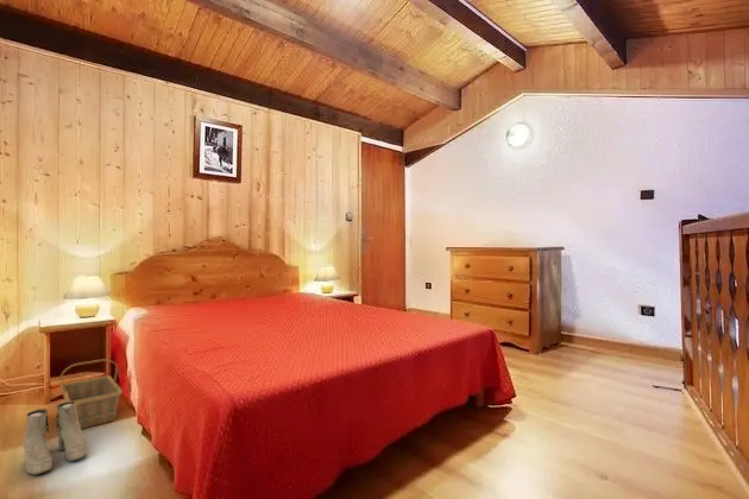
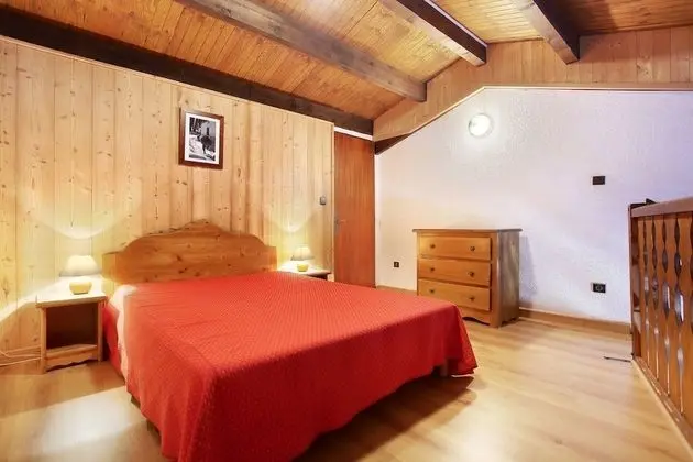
- basket (89, 389)
- boots (57, 431)
